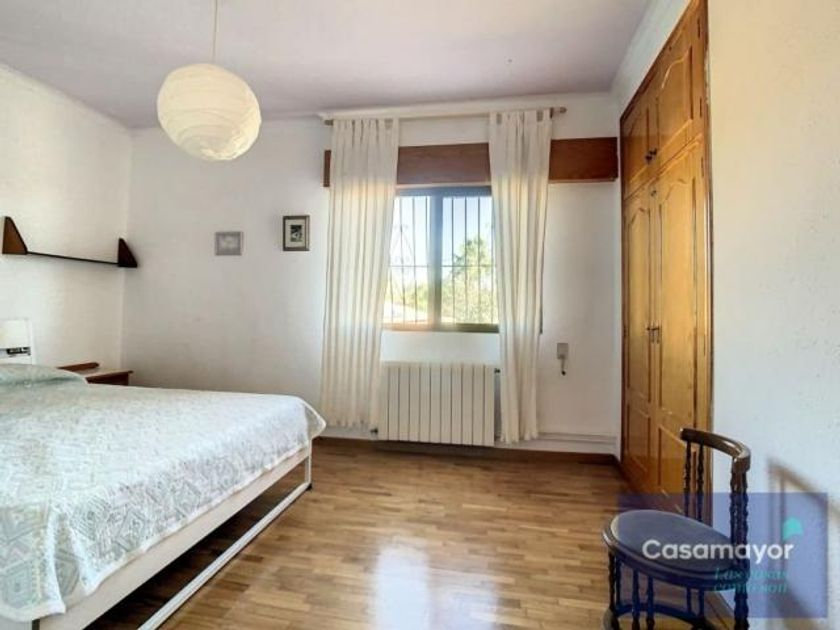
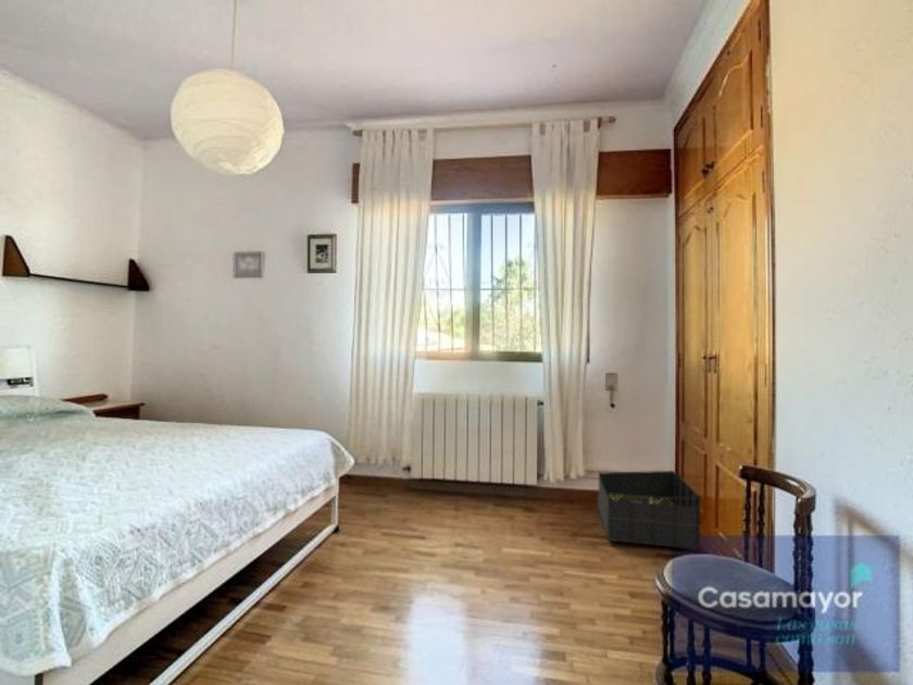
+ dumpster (643, 503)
